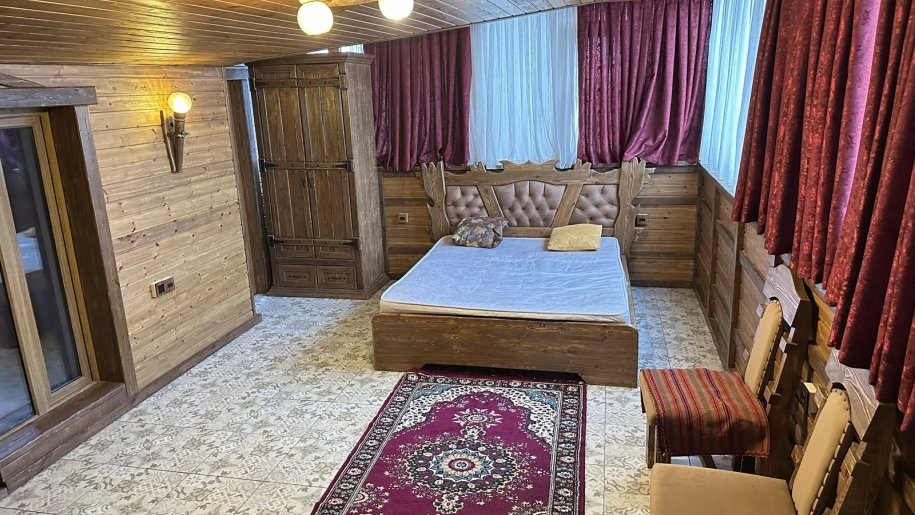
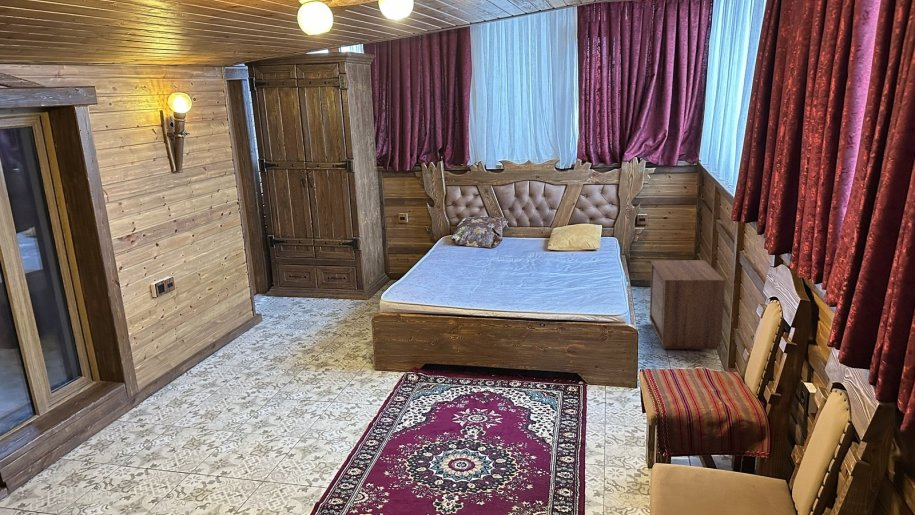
+ nightstand (684, 303)
